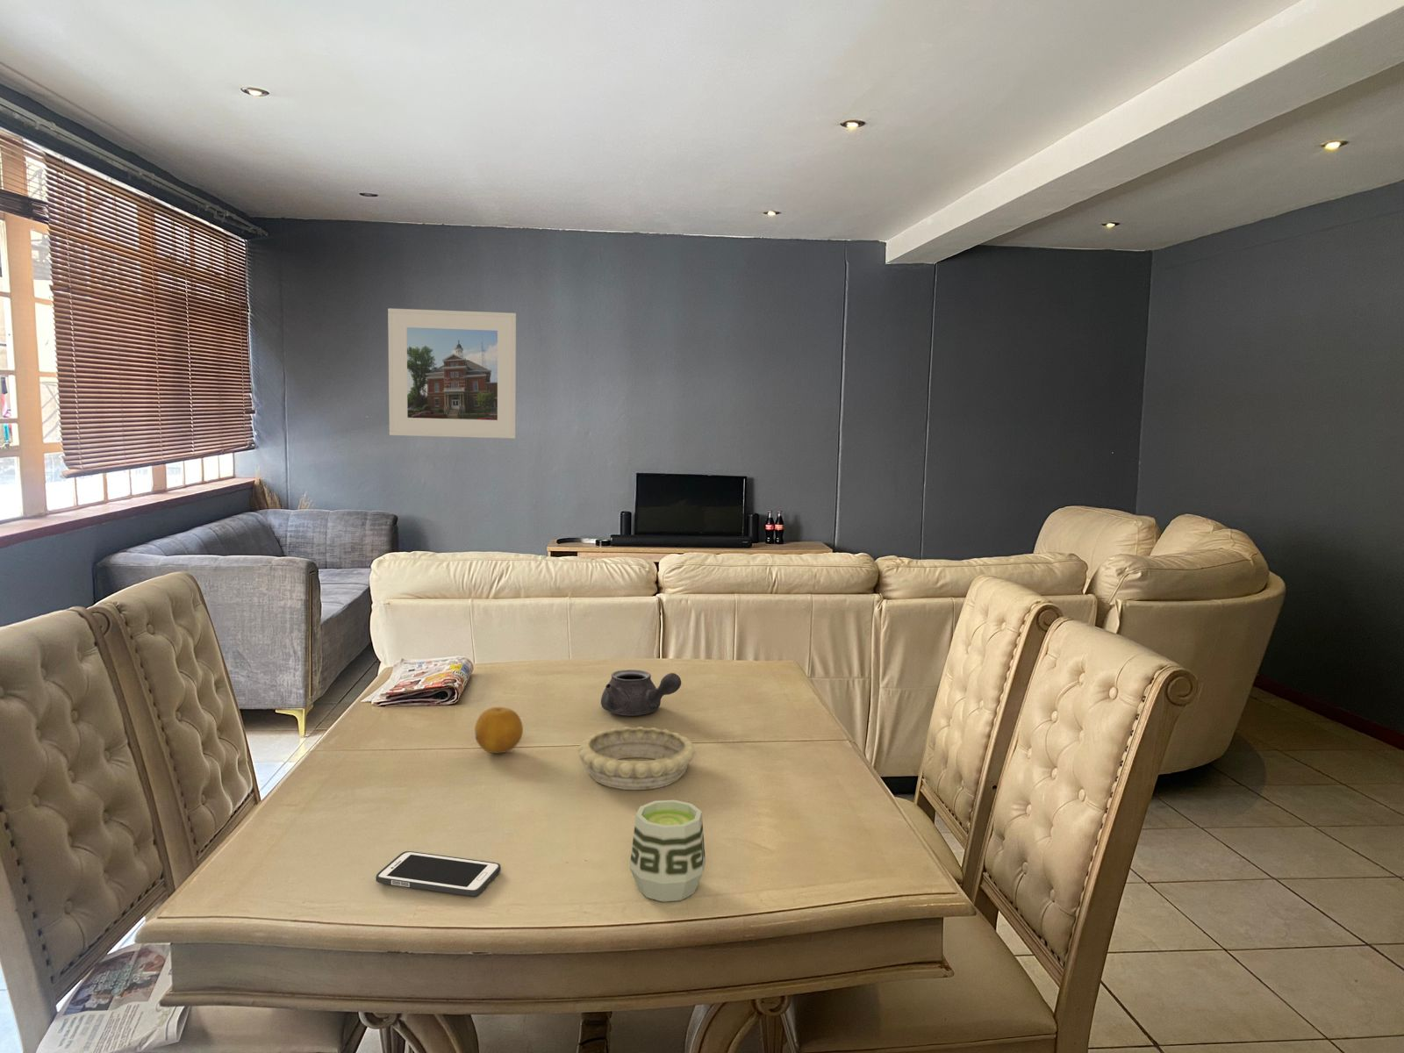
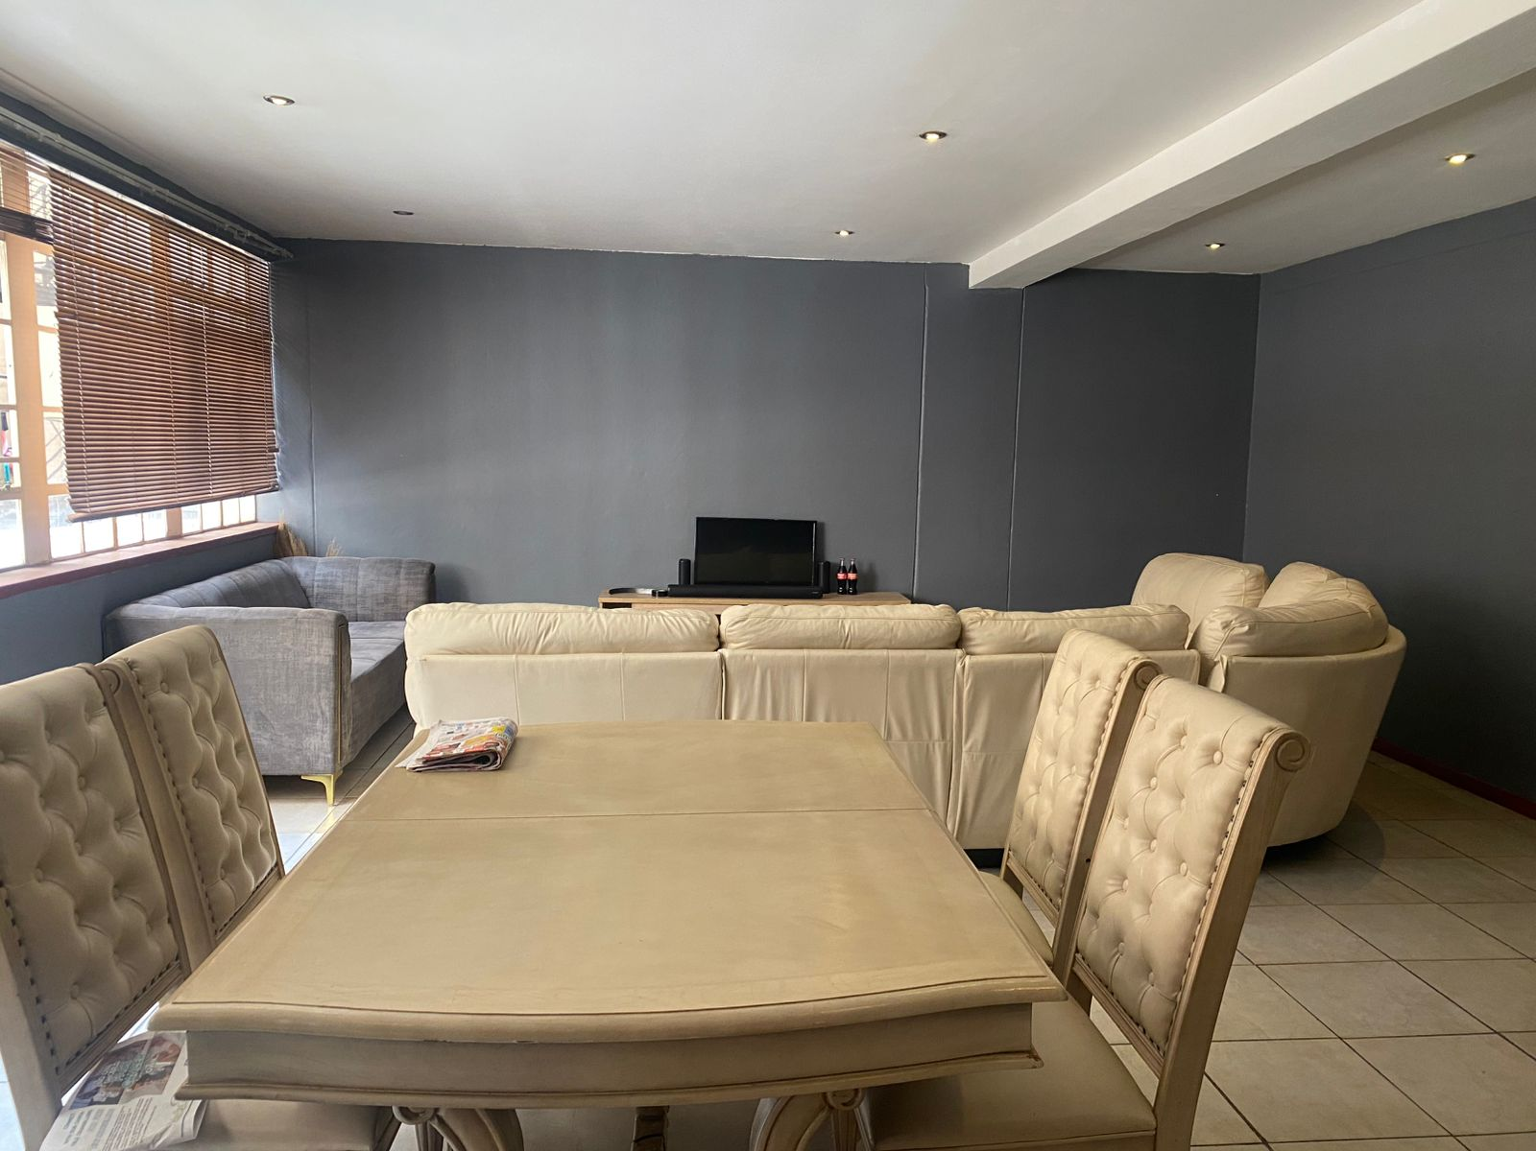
- cell phone (439, 873)
- decorative bowl (636, 757)
- fruit (499, 730)
- teapot (640, 690)
- cup (668, 849)
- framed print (452, 374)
